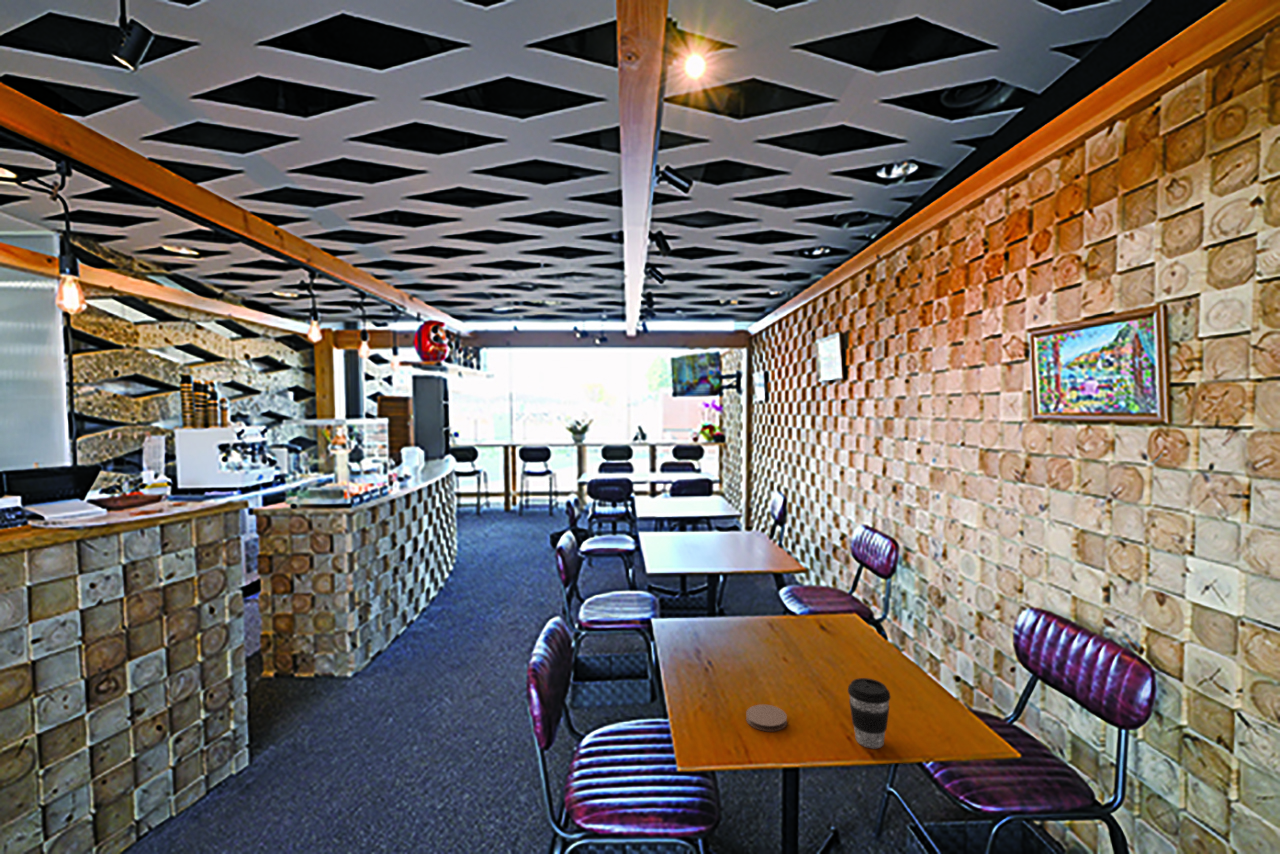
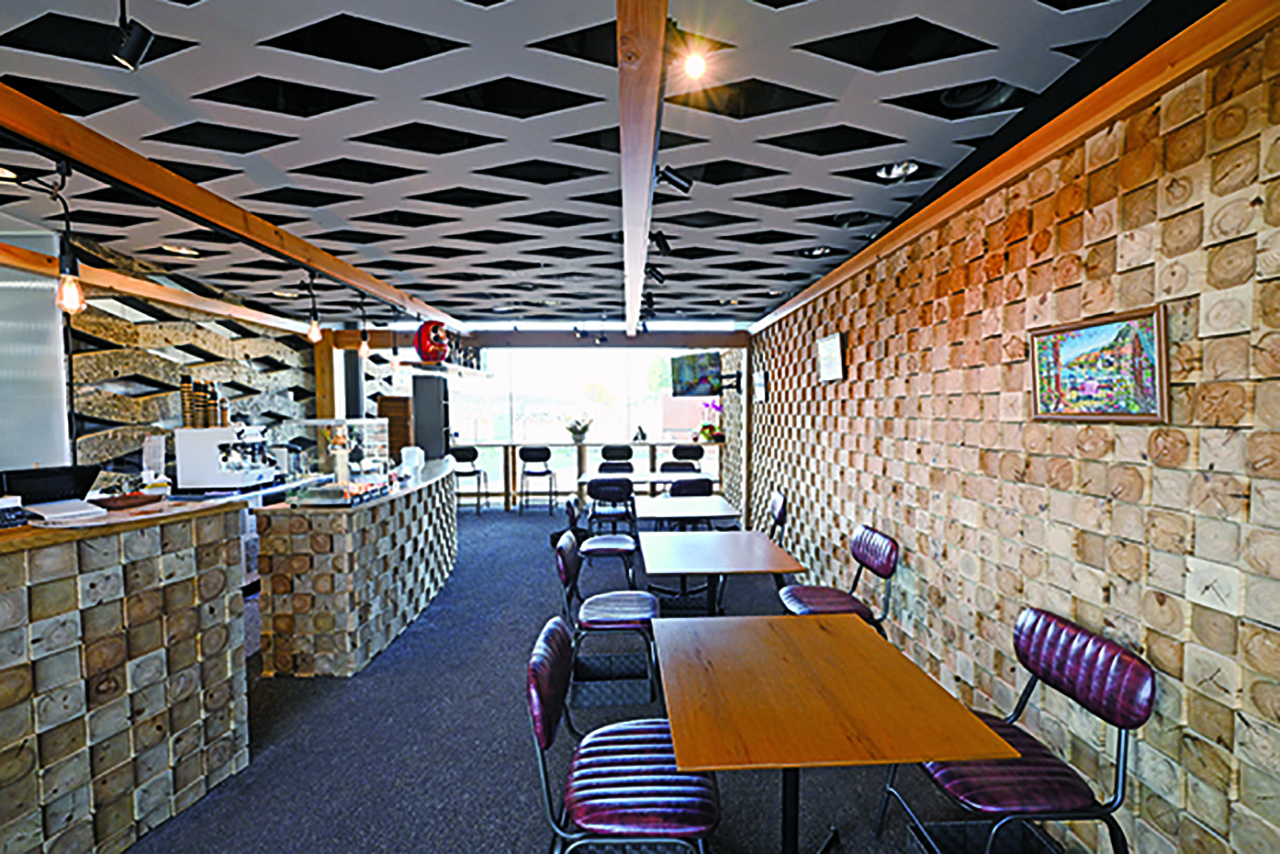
- coffee cup (869, 713)
- coaster (766, 717)
